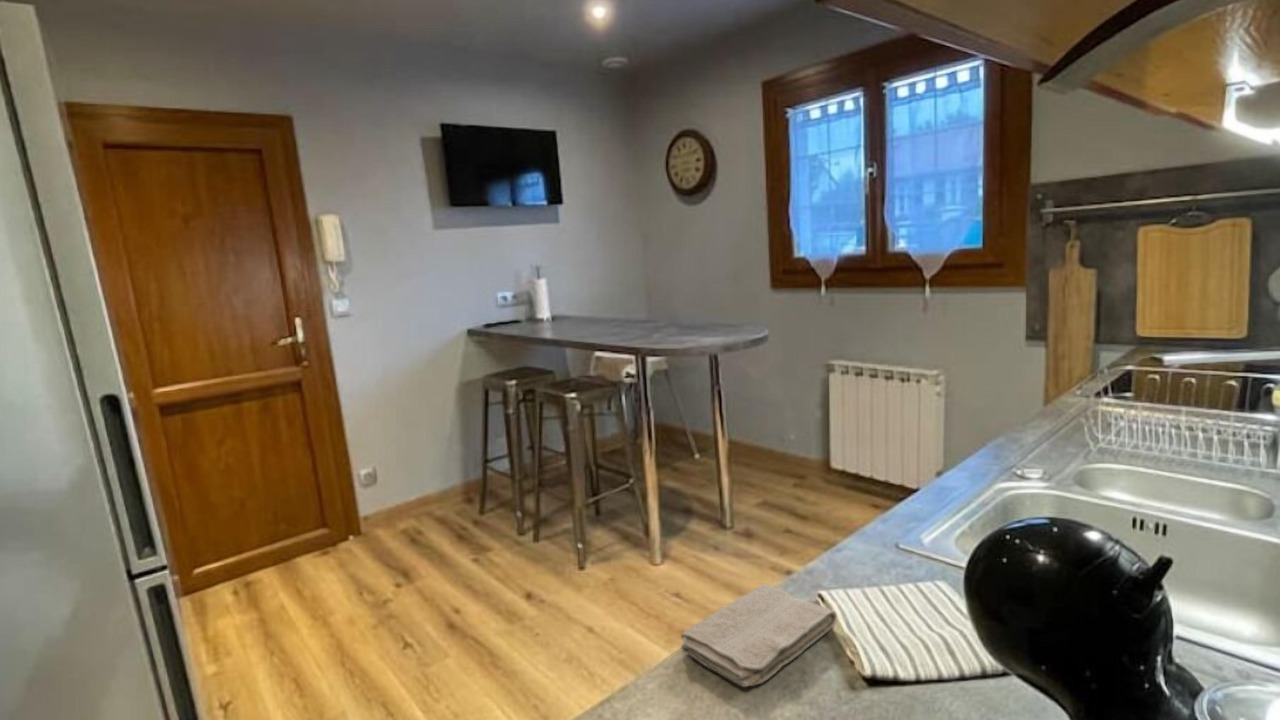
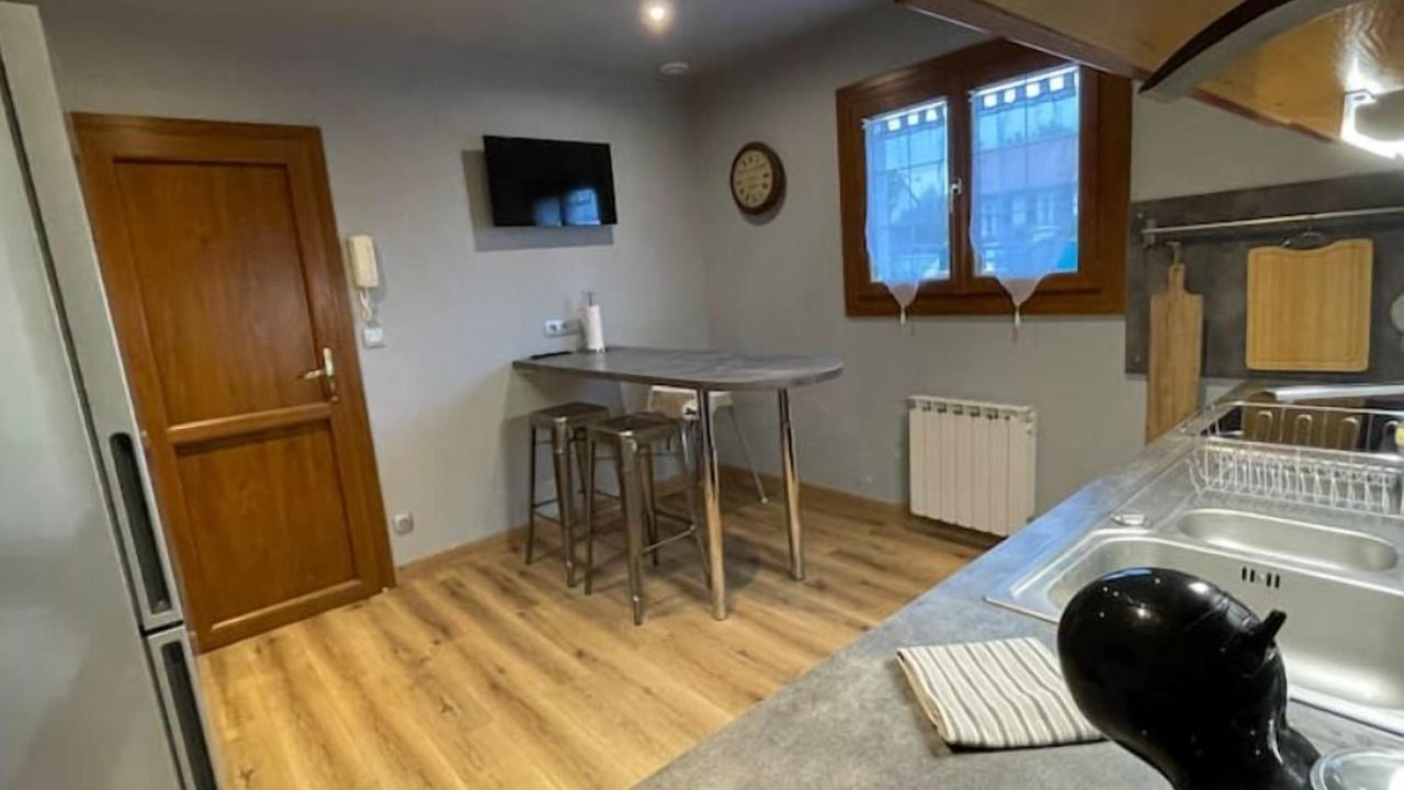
- washcloth (757, 628)
